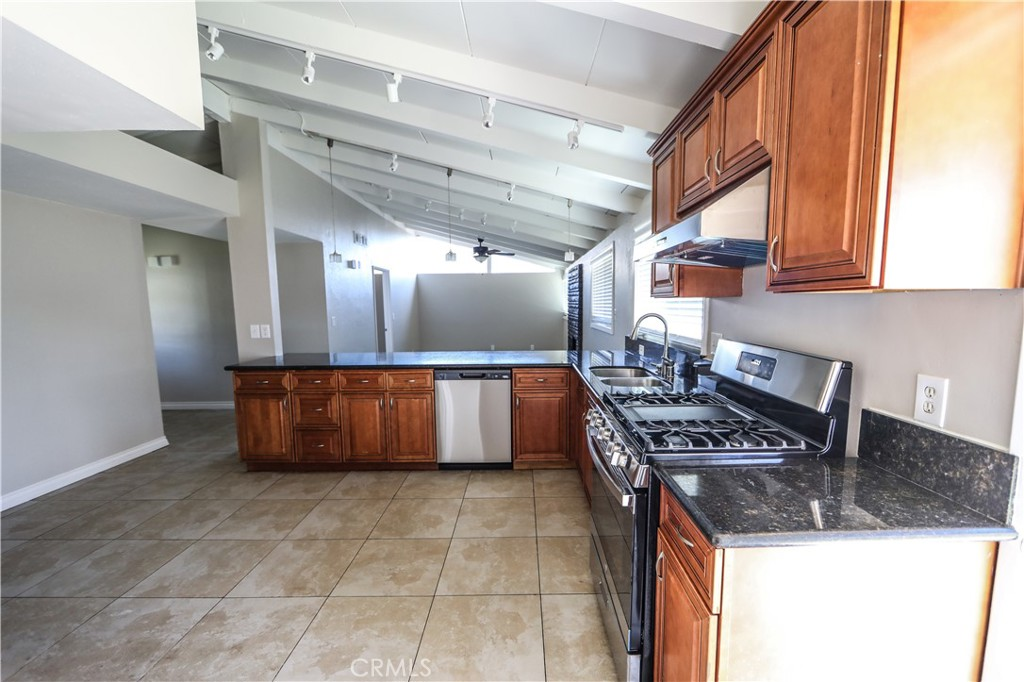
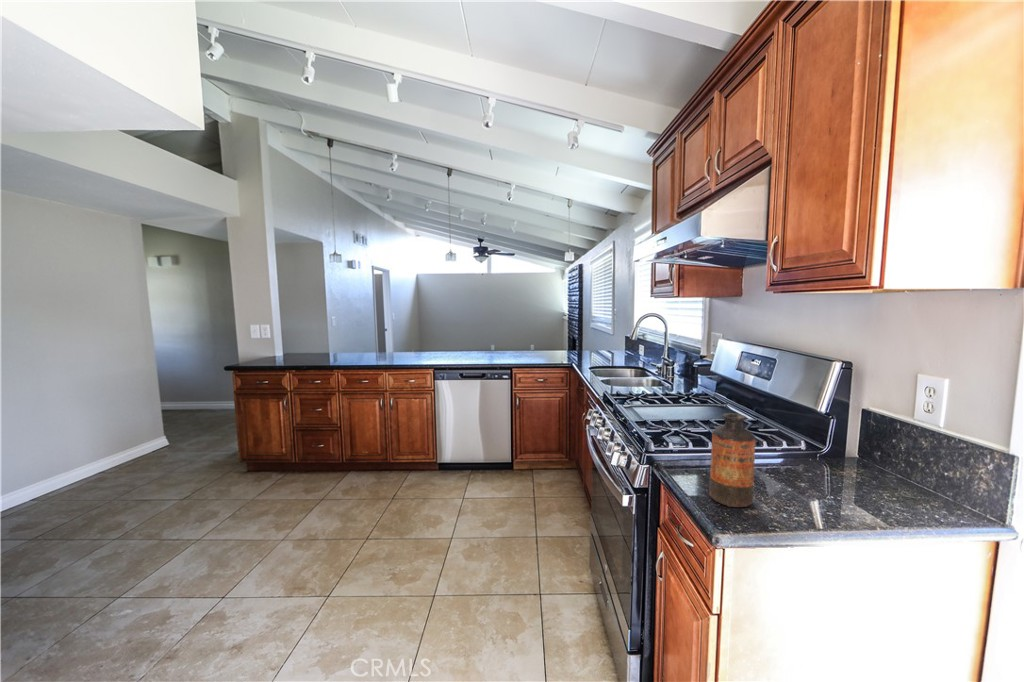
+ bottle (732, 457)
